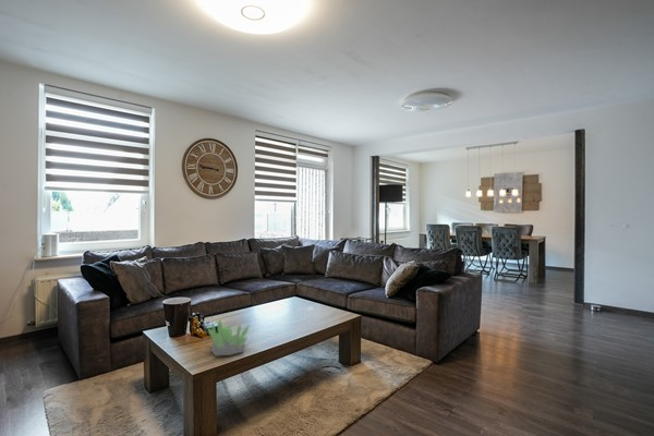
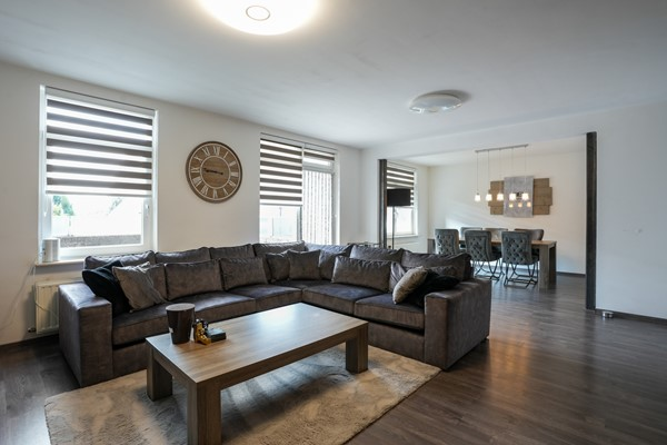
- succulent plant (230, 335)
